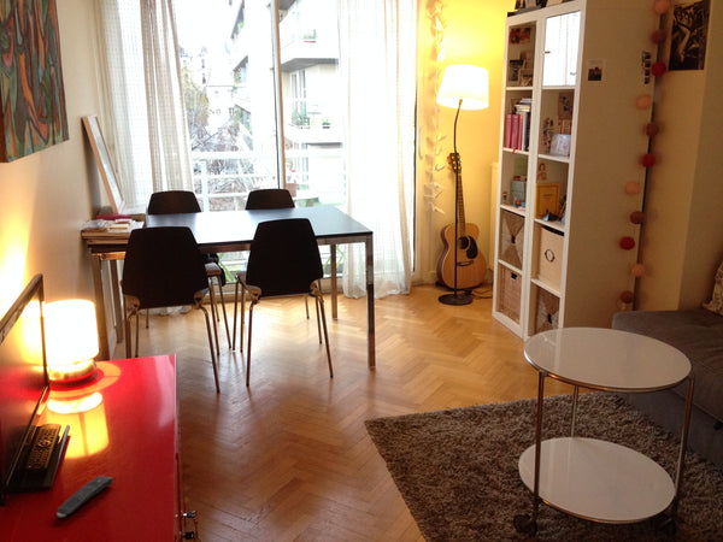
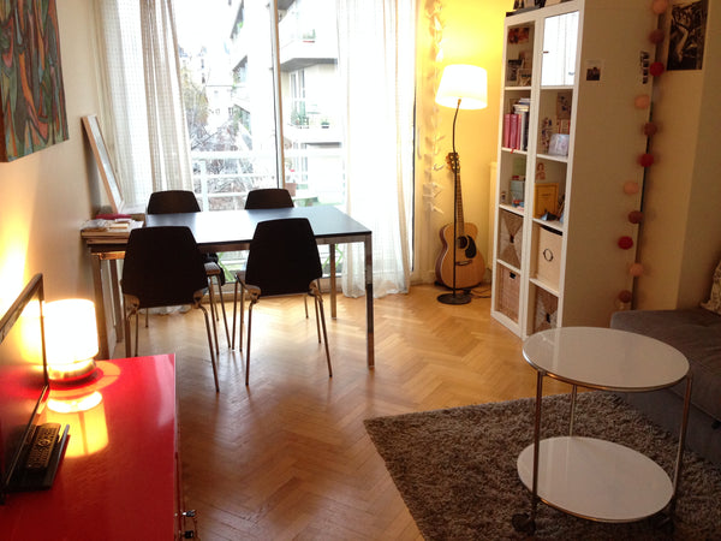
- remote control (84, 495)
